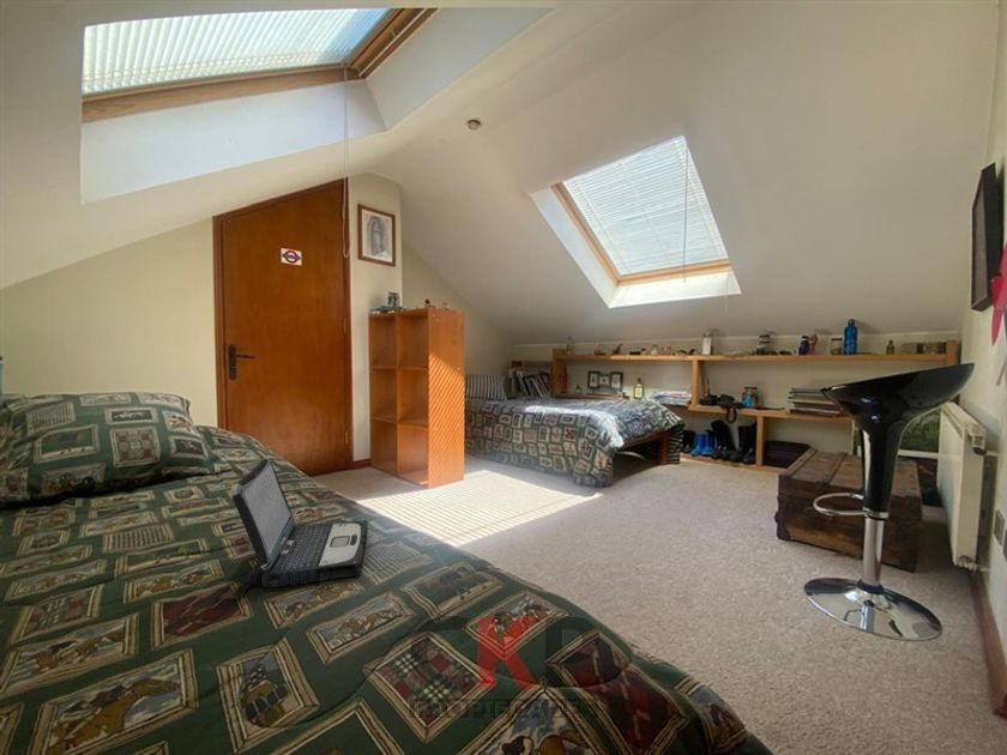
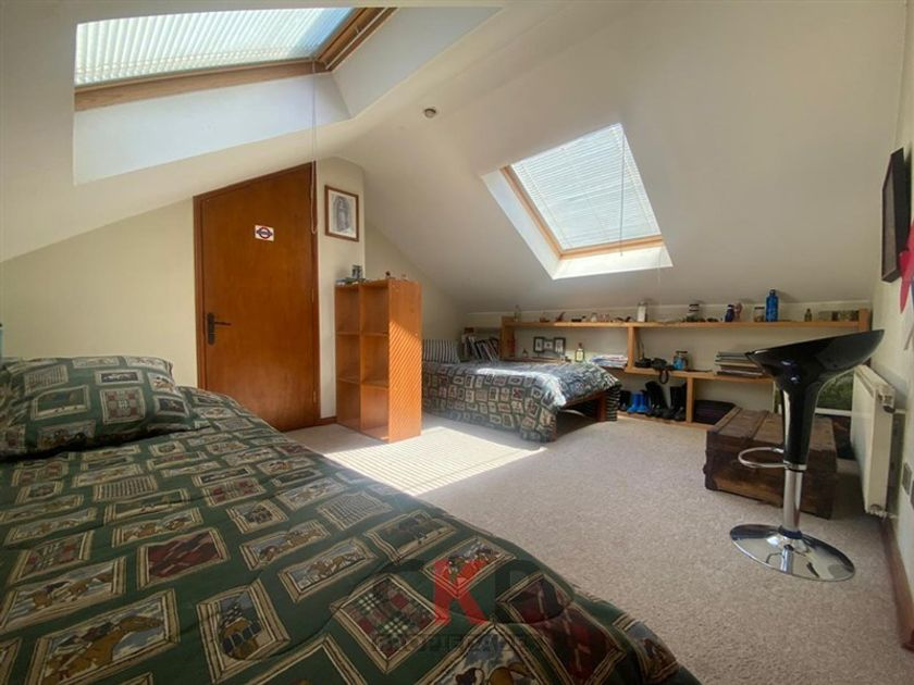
- laptop (307, 526)
